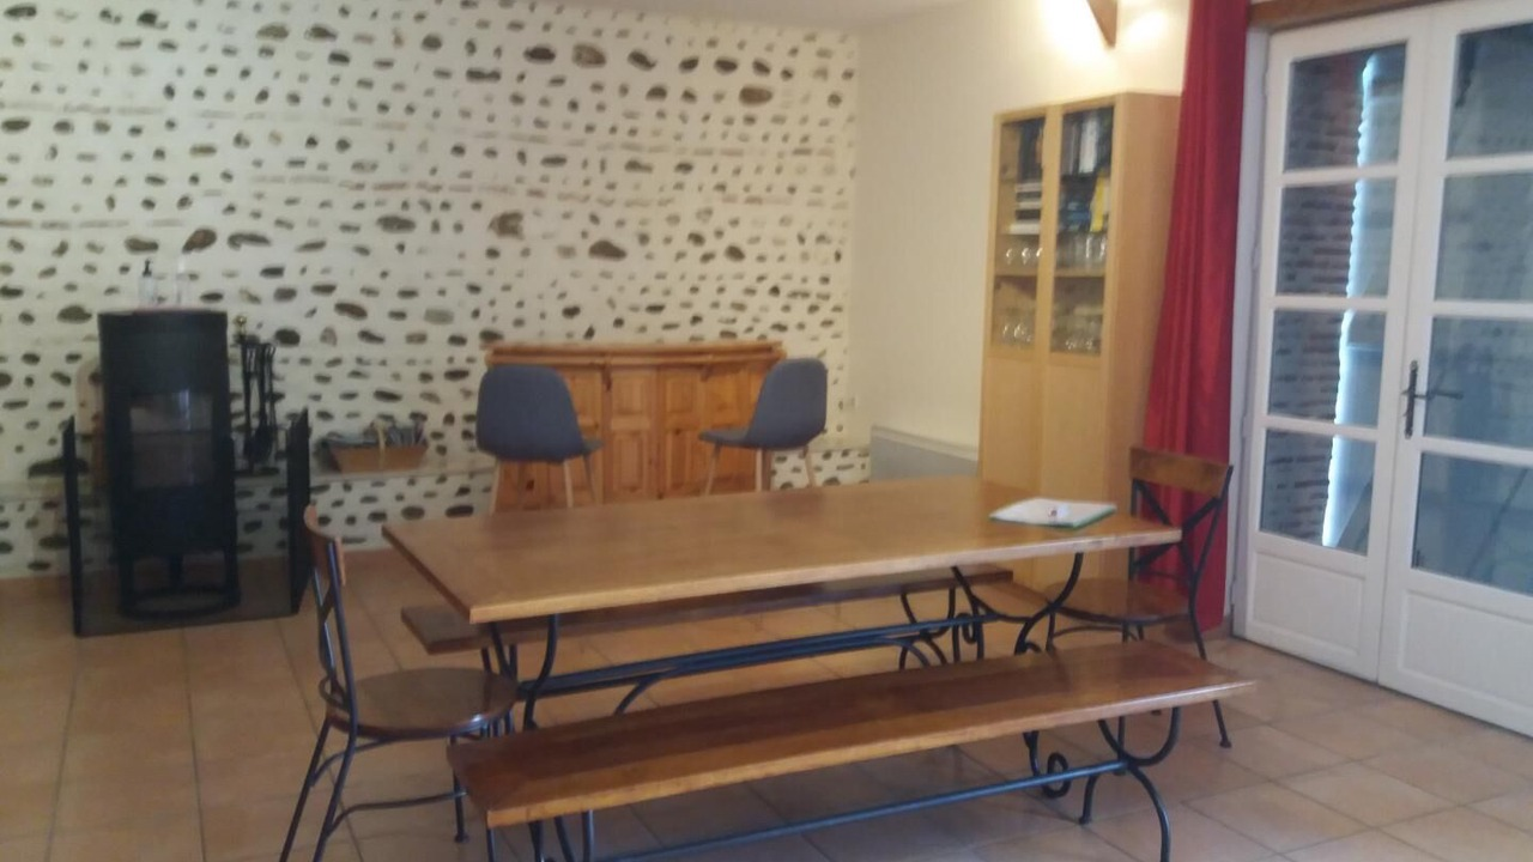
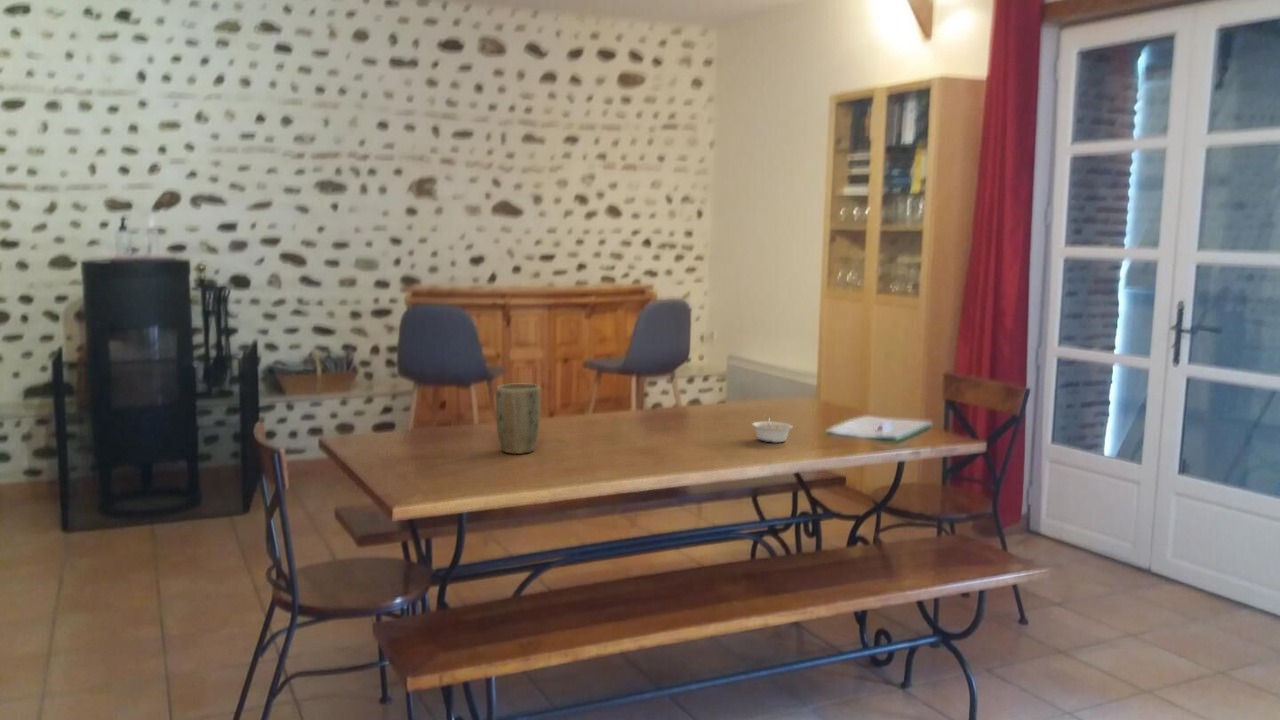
+ plant pot (518, 418)
+ legume (770, 430)
